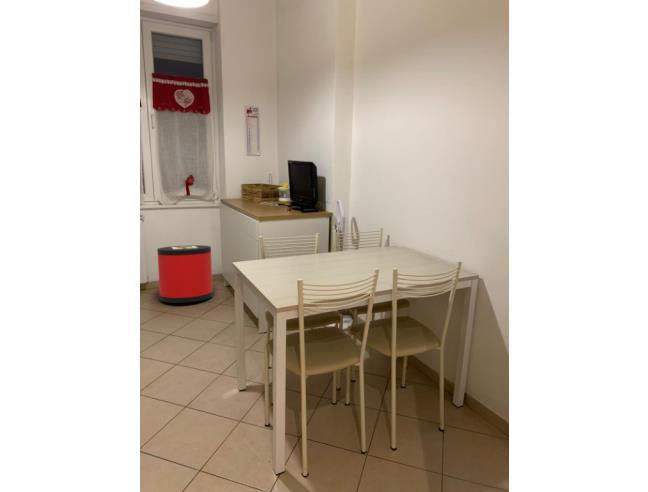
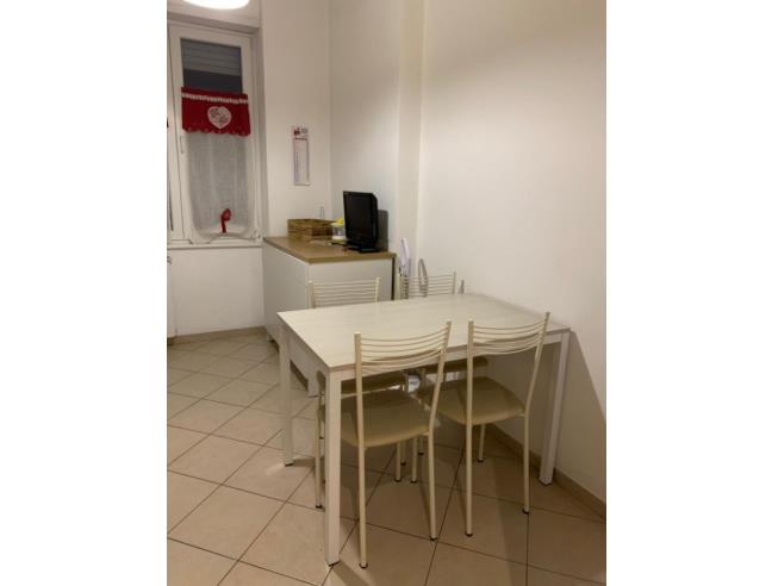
- trash can (185, 272)
